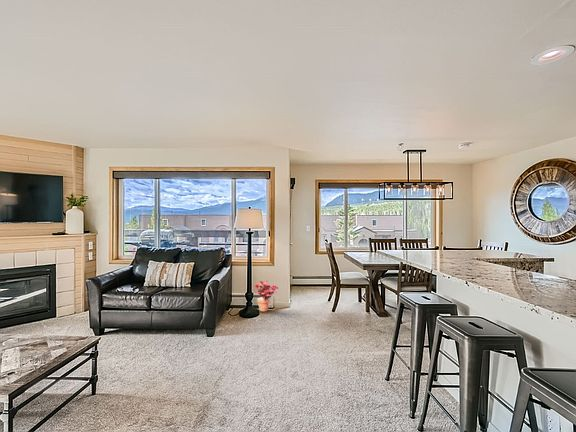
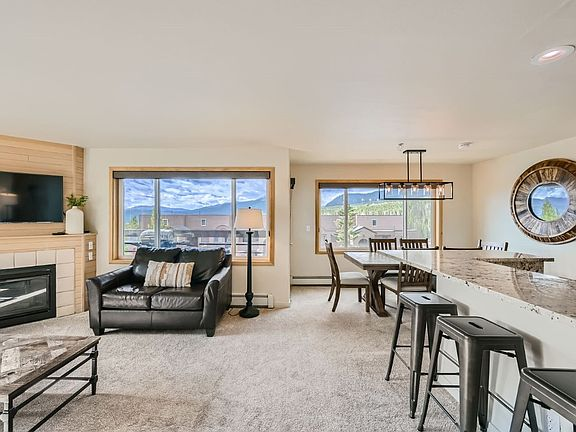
- potted plant (265, 296)
